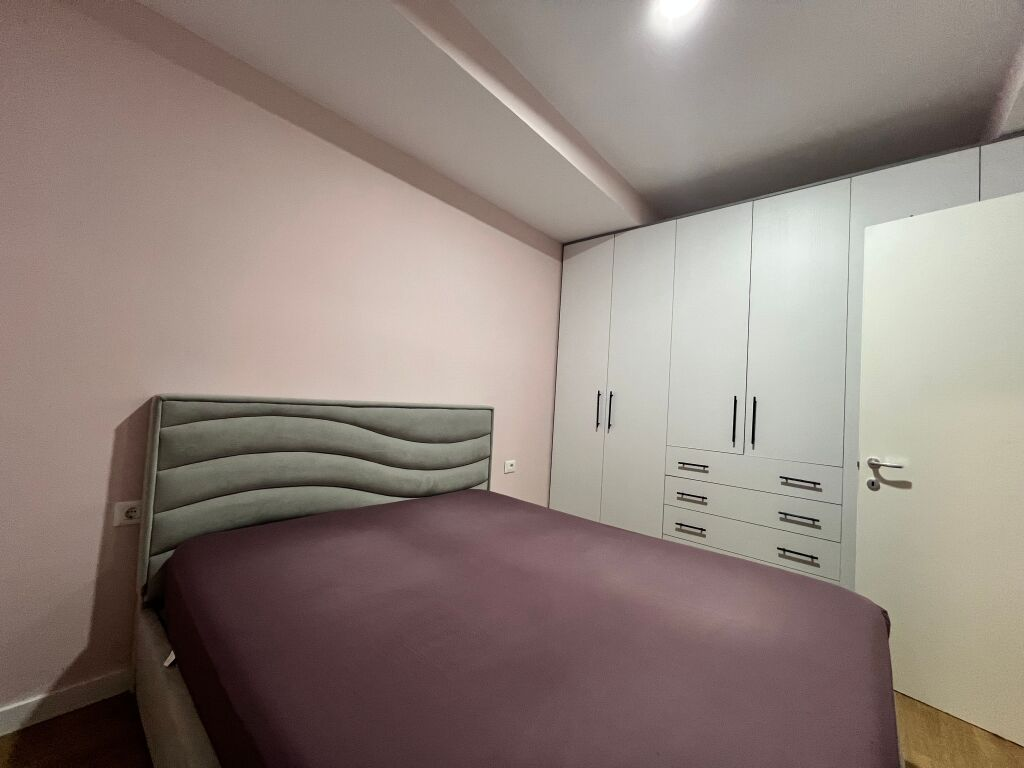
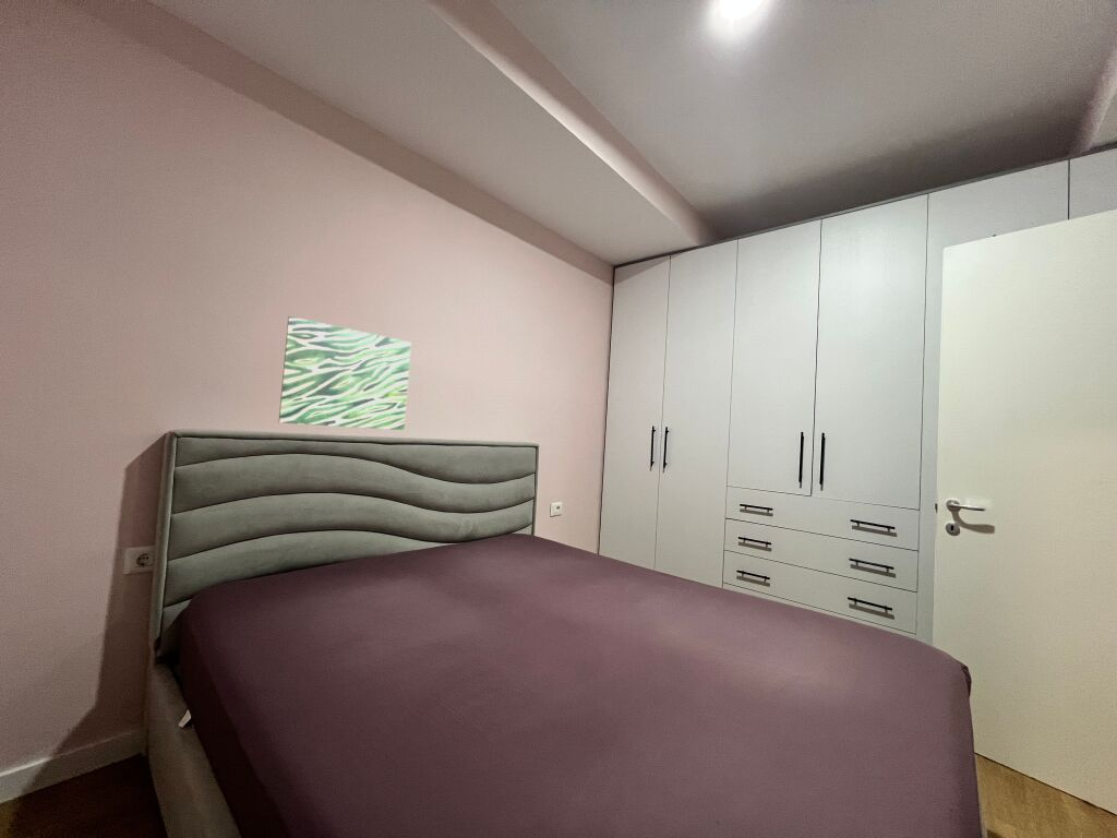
+ wall art (351, 378)
